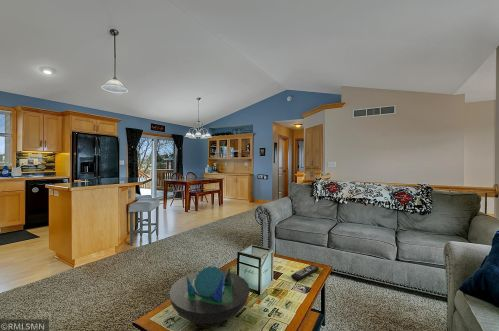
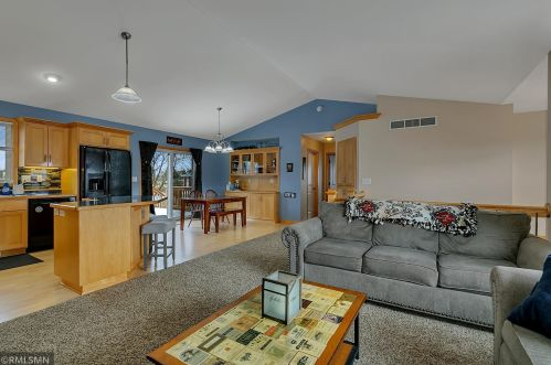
- remote control (305, 272)
- decorative bowl (210, 289)
